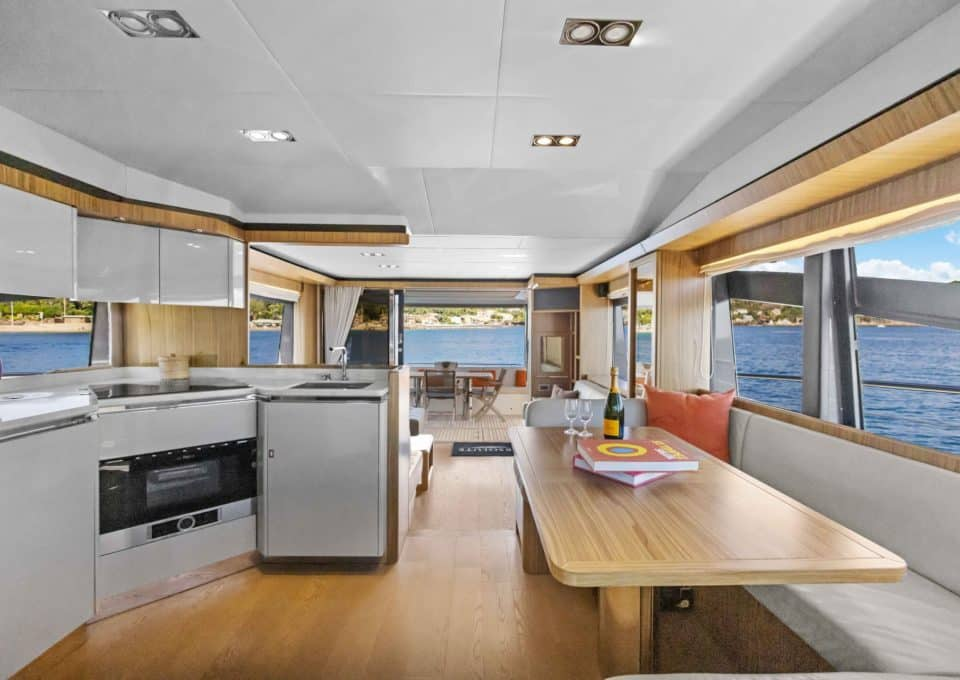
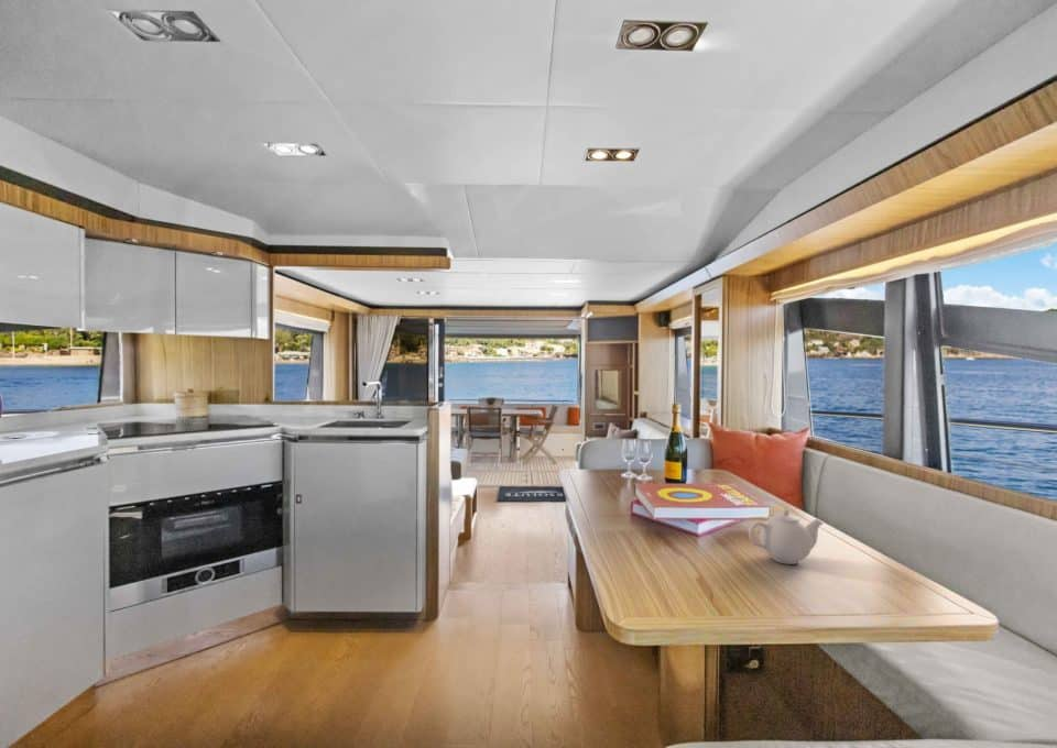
+ teapot (785, 534)
